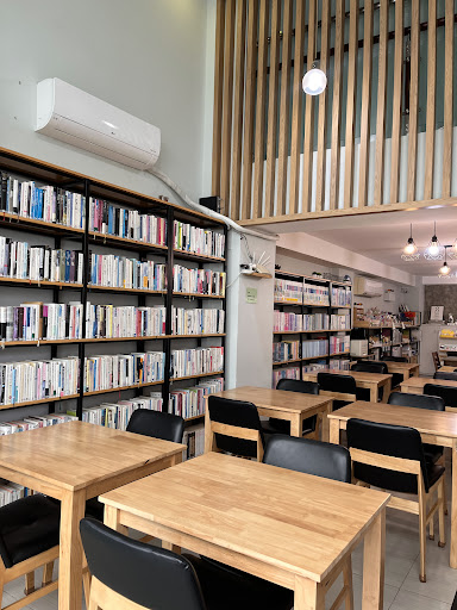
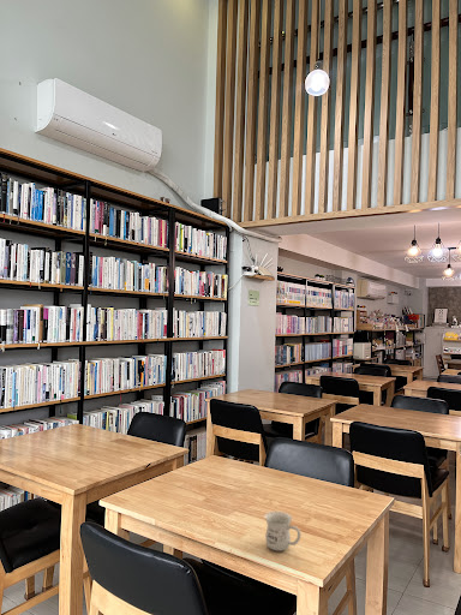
+ mug (282, 533)
